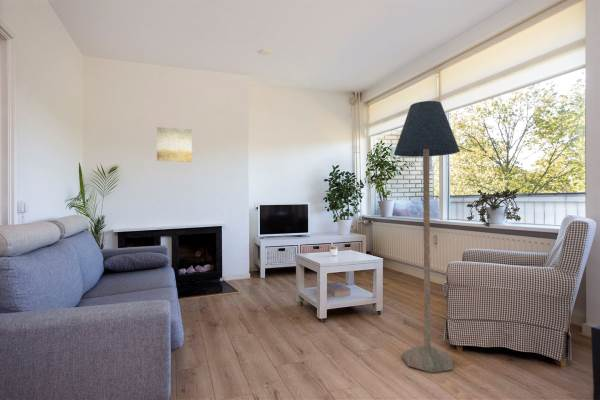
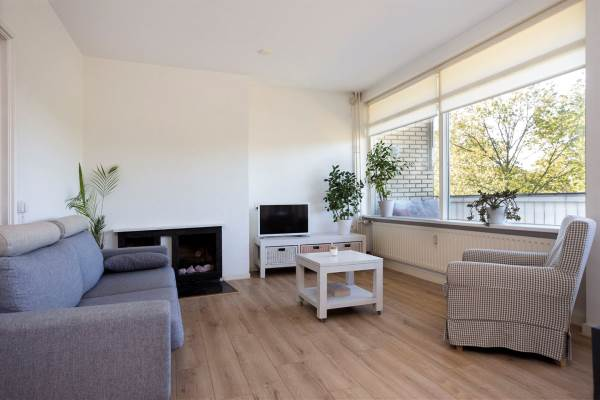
- floor lamp (426, 232)
- wall art (174, 144)
